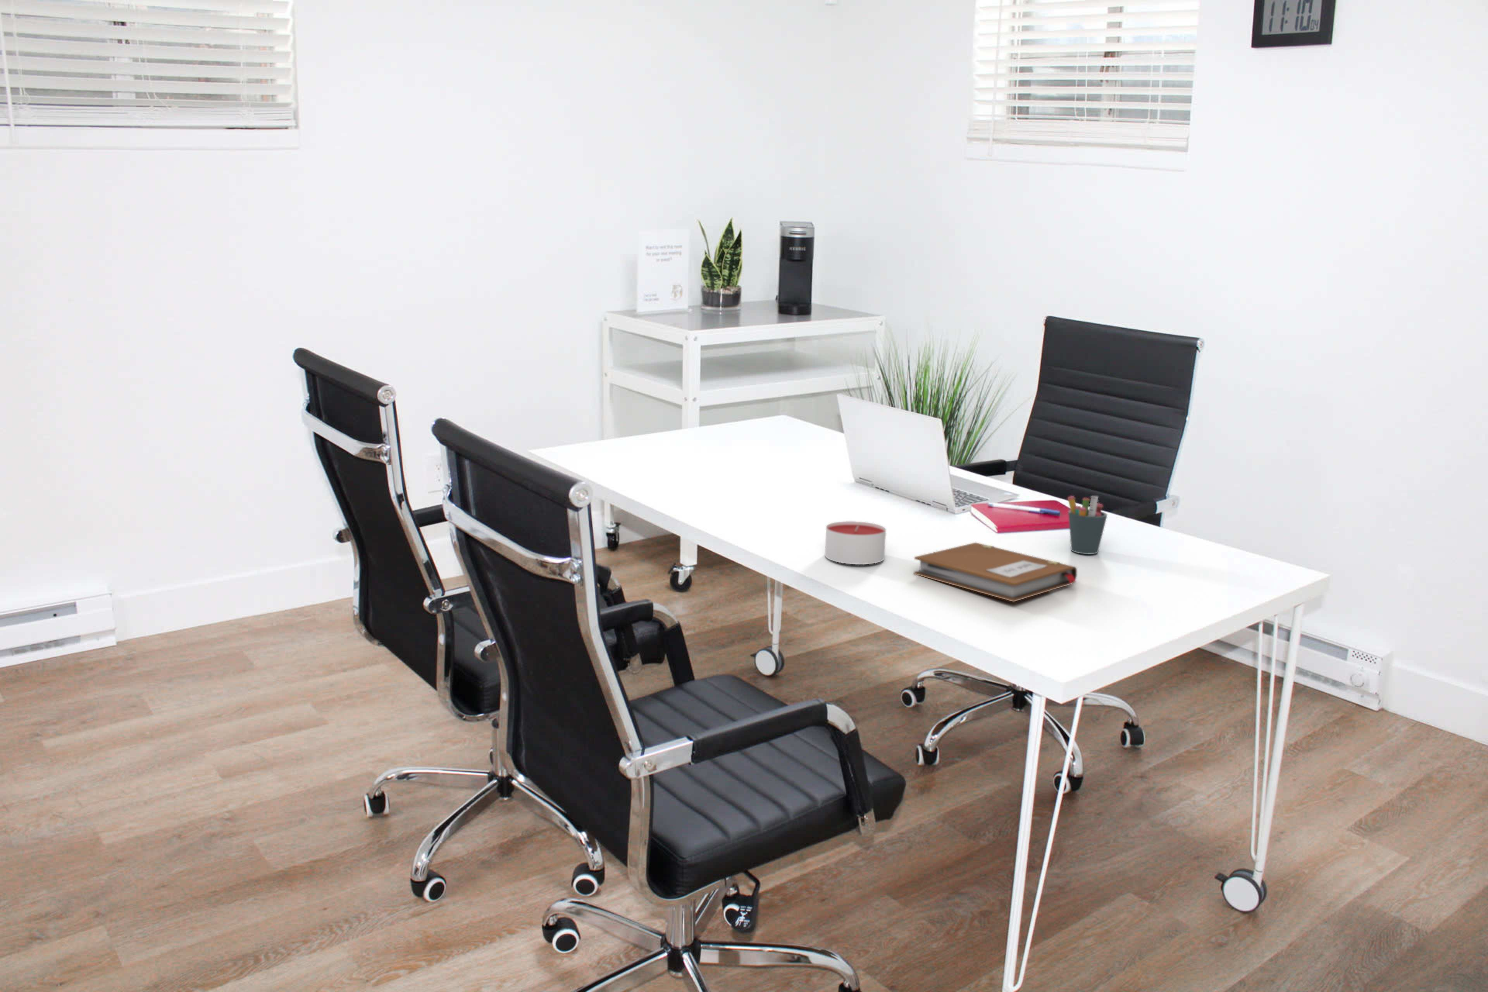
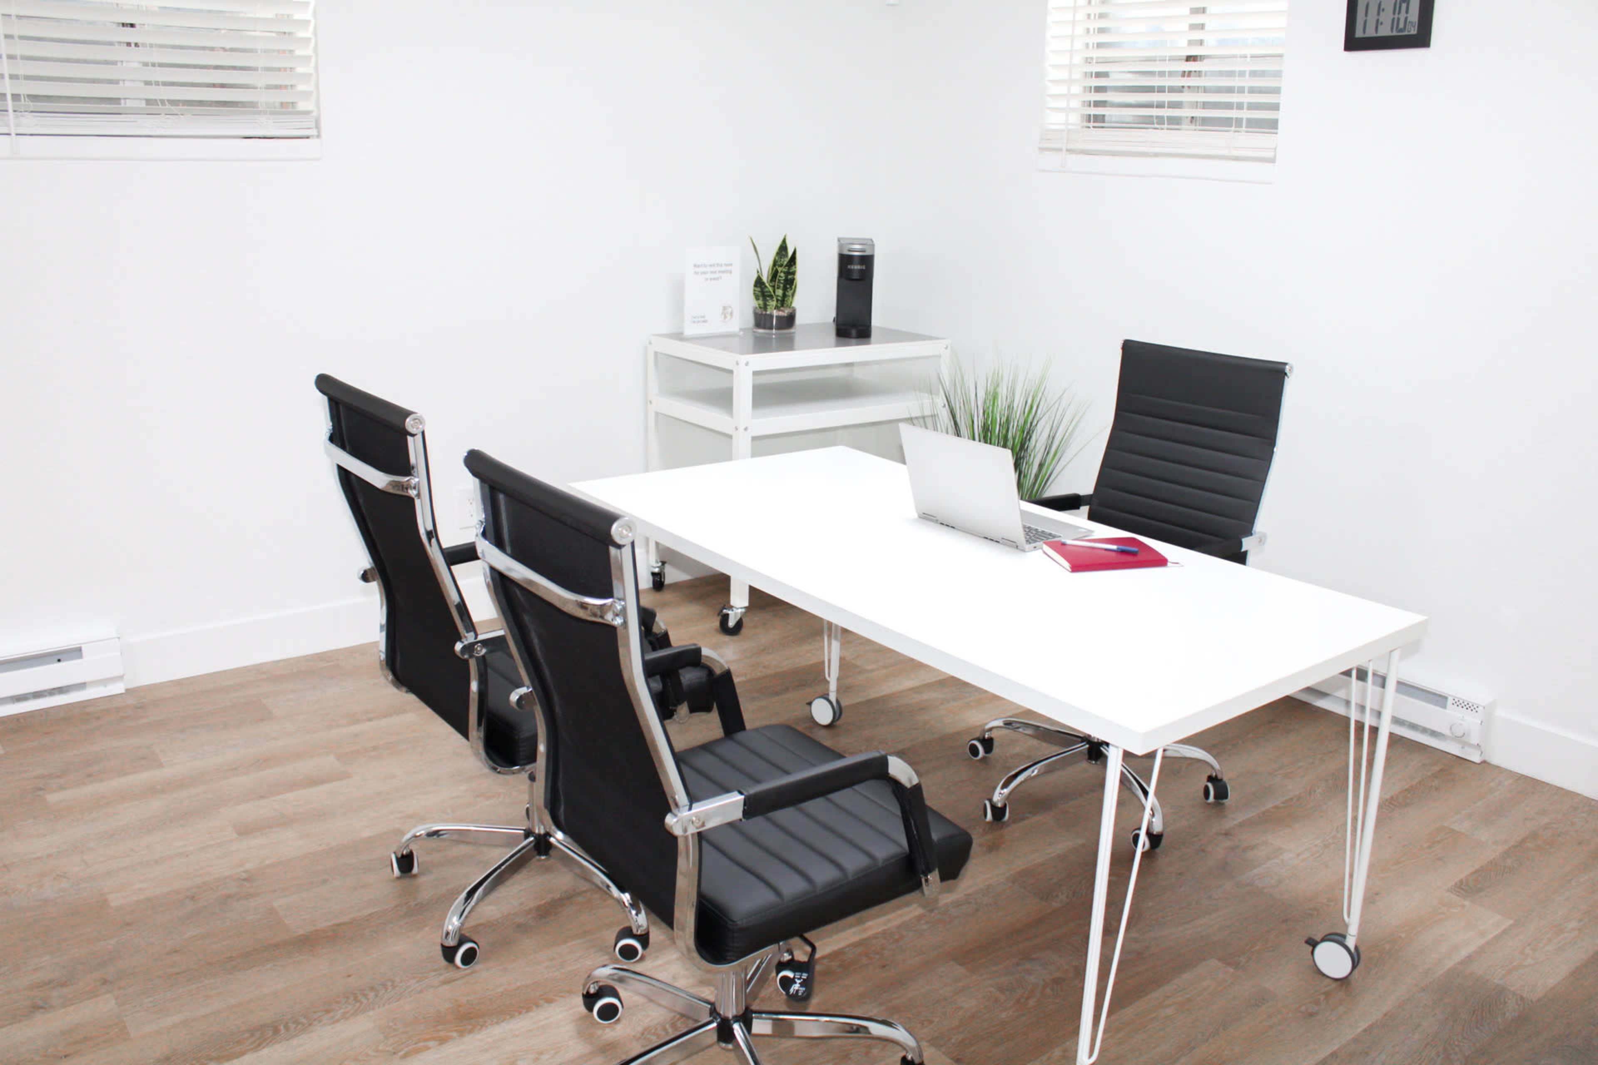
- pen holder (1086, 521)
- notebook (998, 570)
- candle (855, 541)
